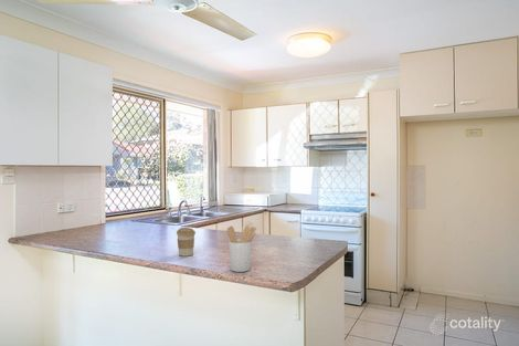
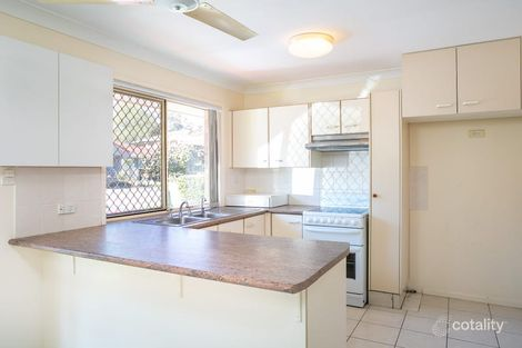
- utensil holder (243, 247)
- coffee cup (186, 241)
